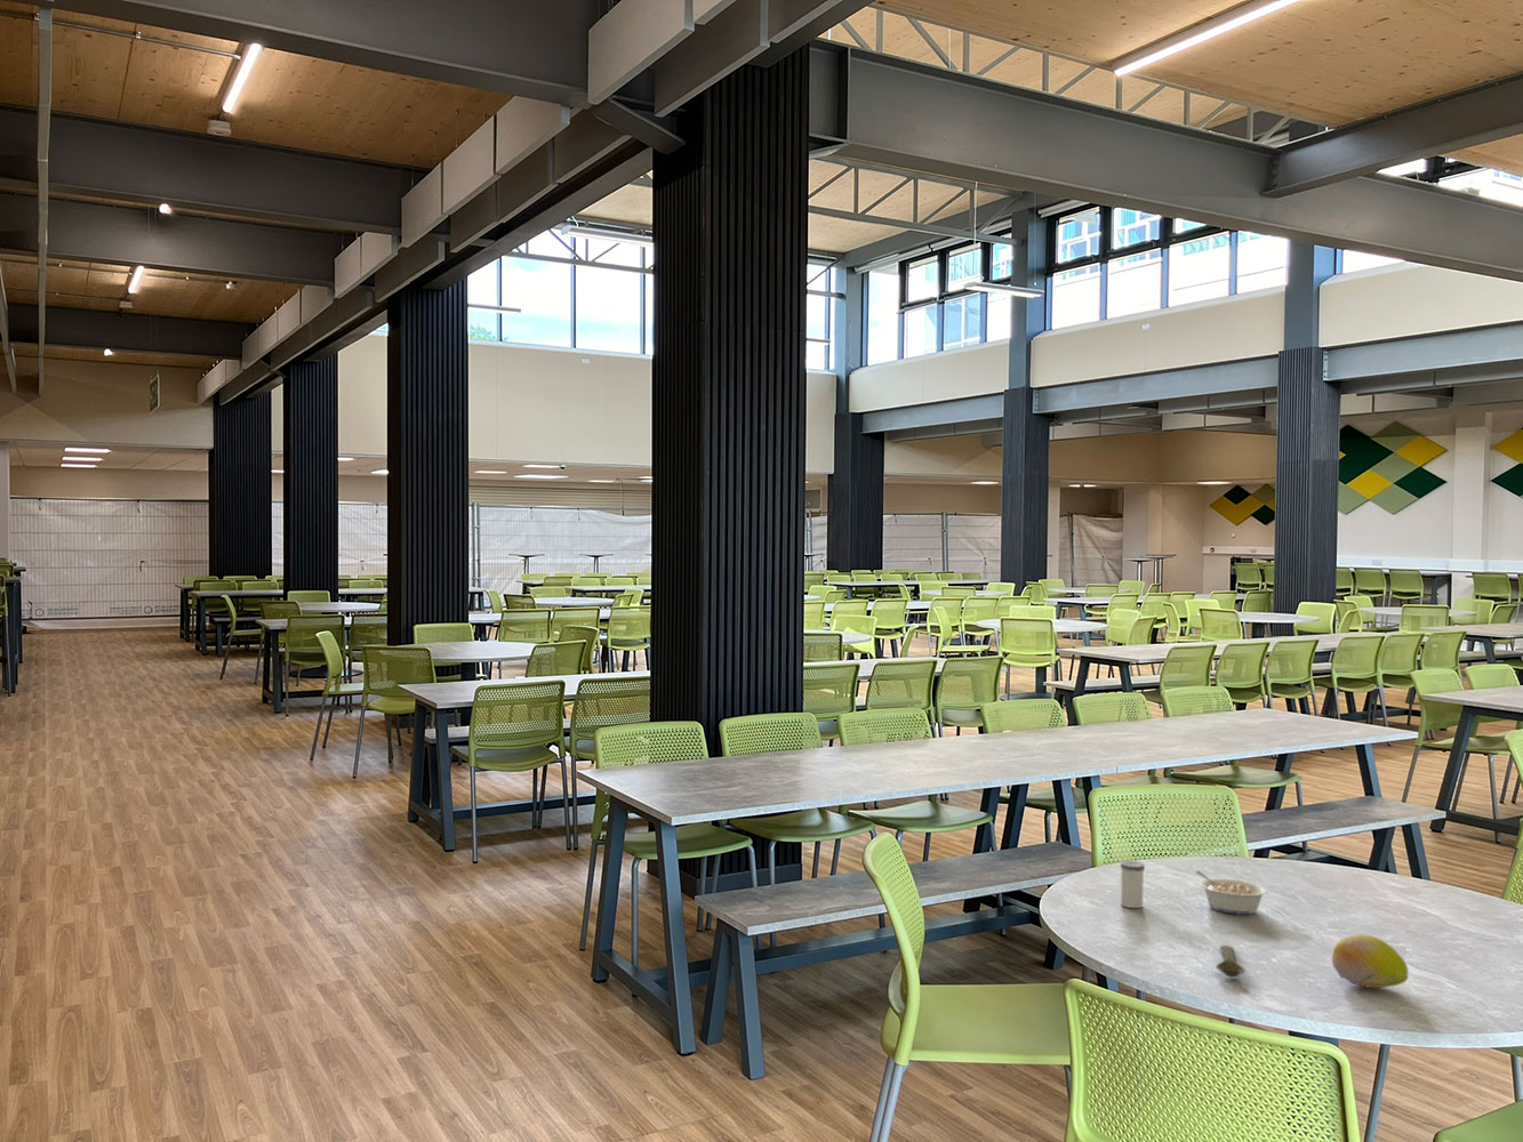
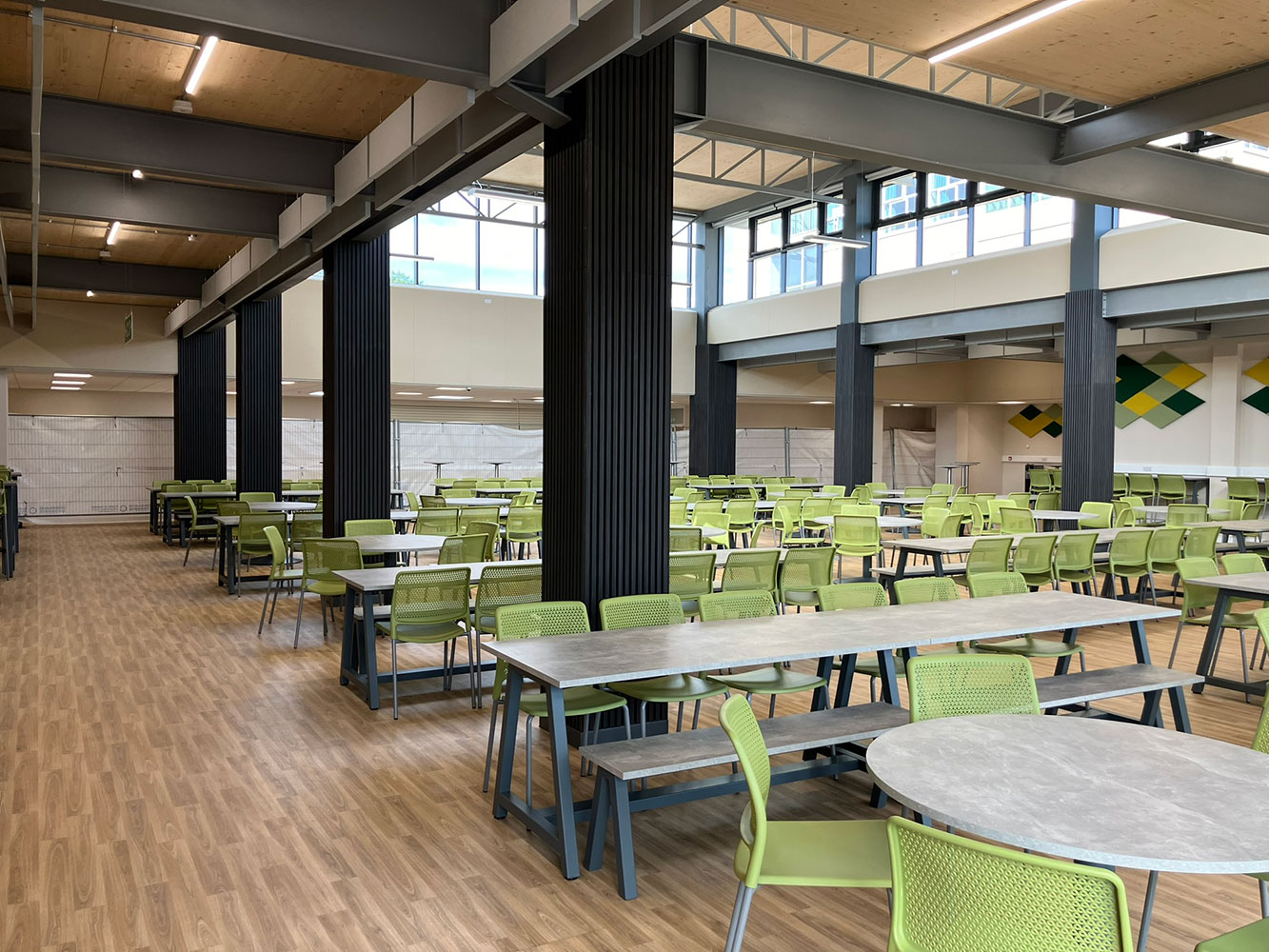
- fruit (1368, 961)
- legume (1229, 894)
- salt shaker (1131, 884)
- spoon (1228, 958)
